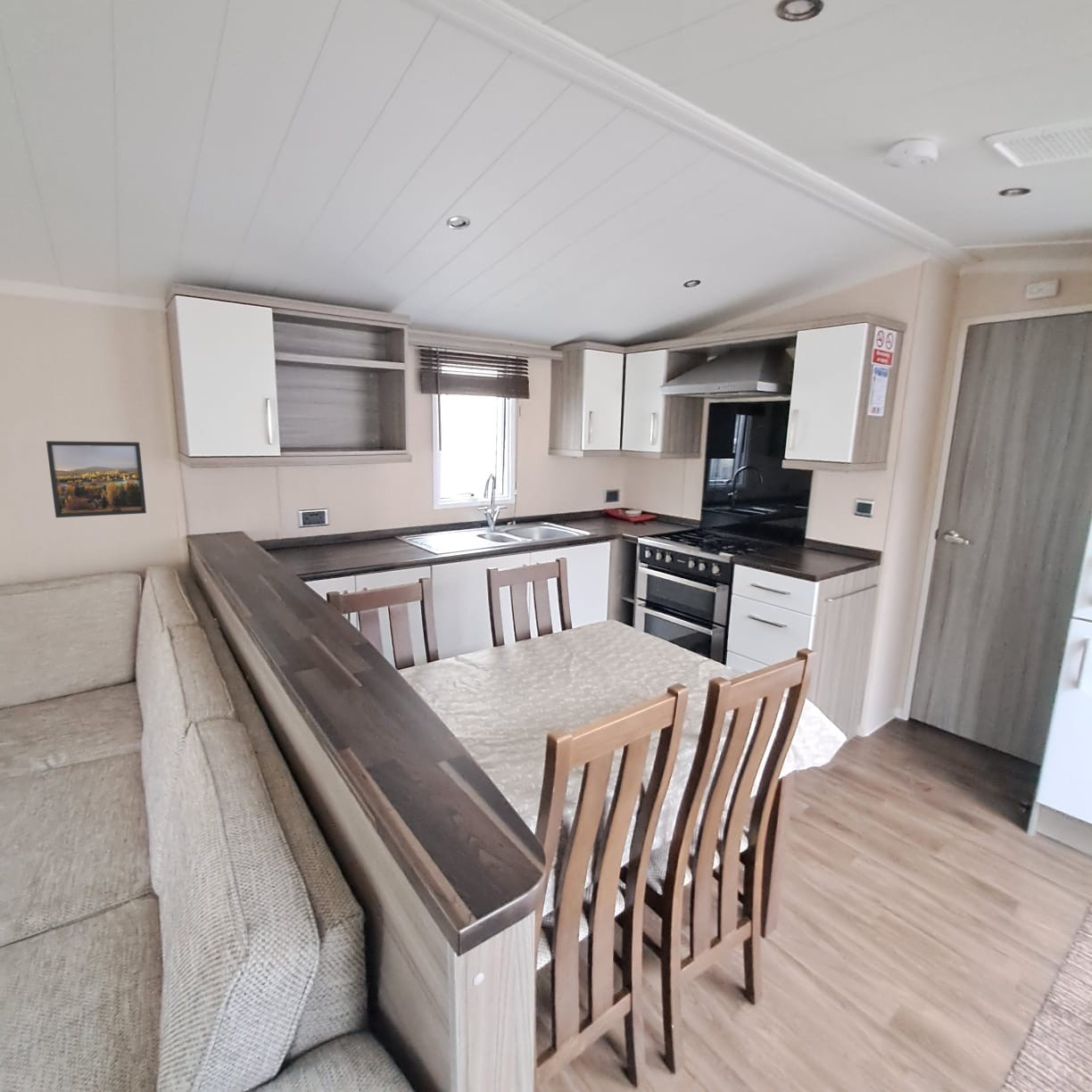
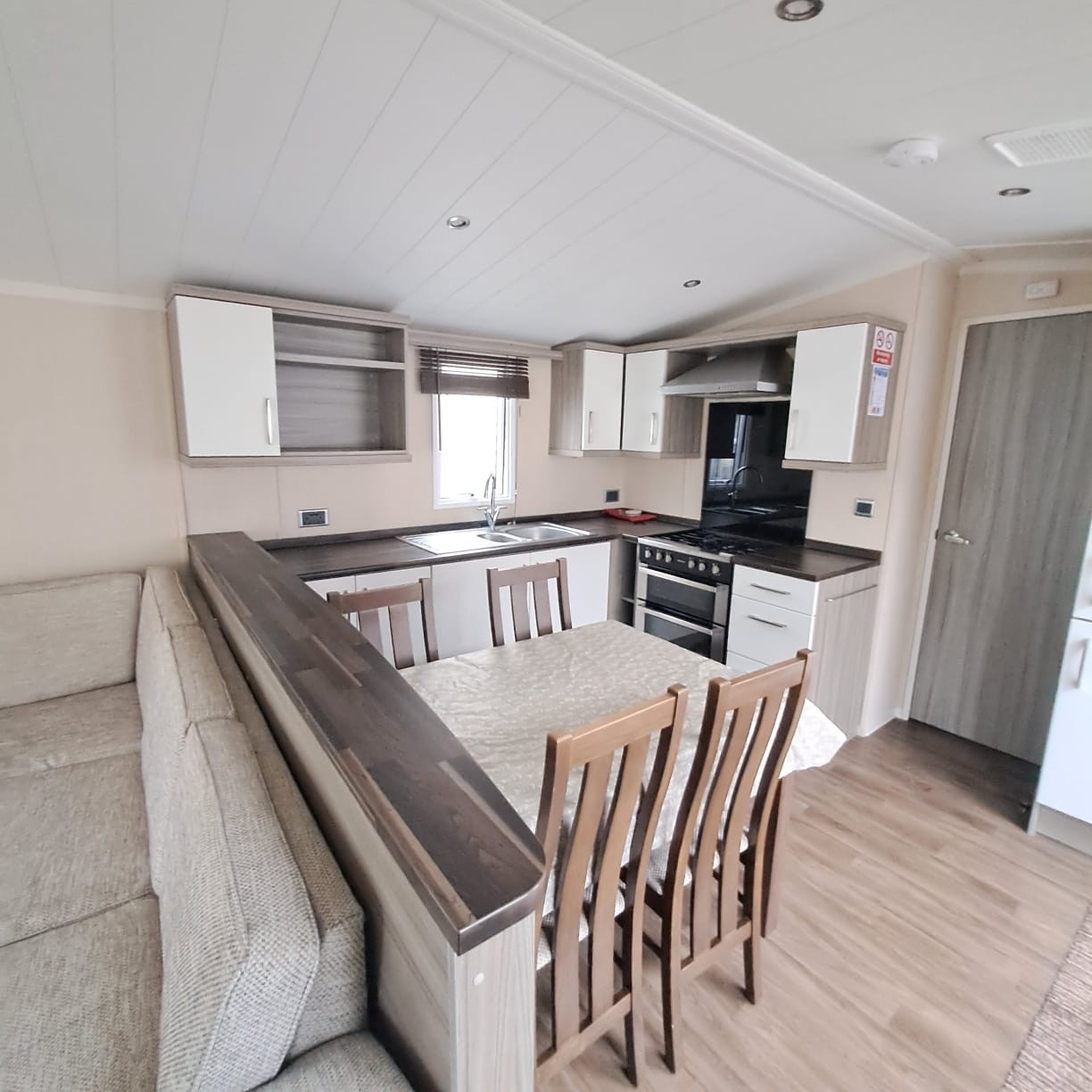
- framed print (98, 478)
